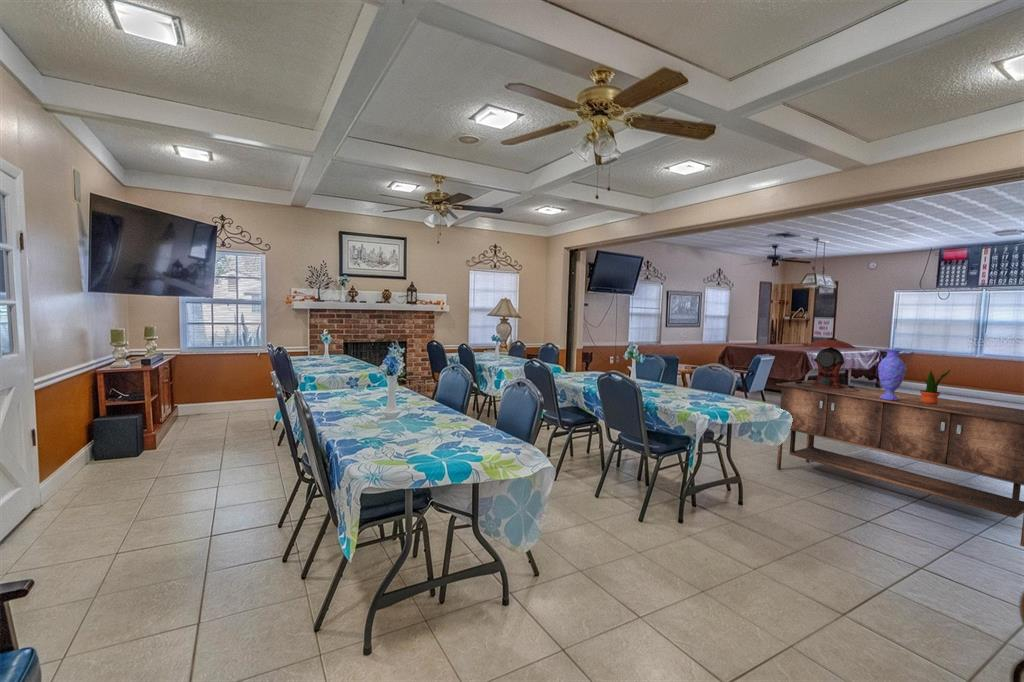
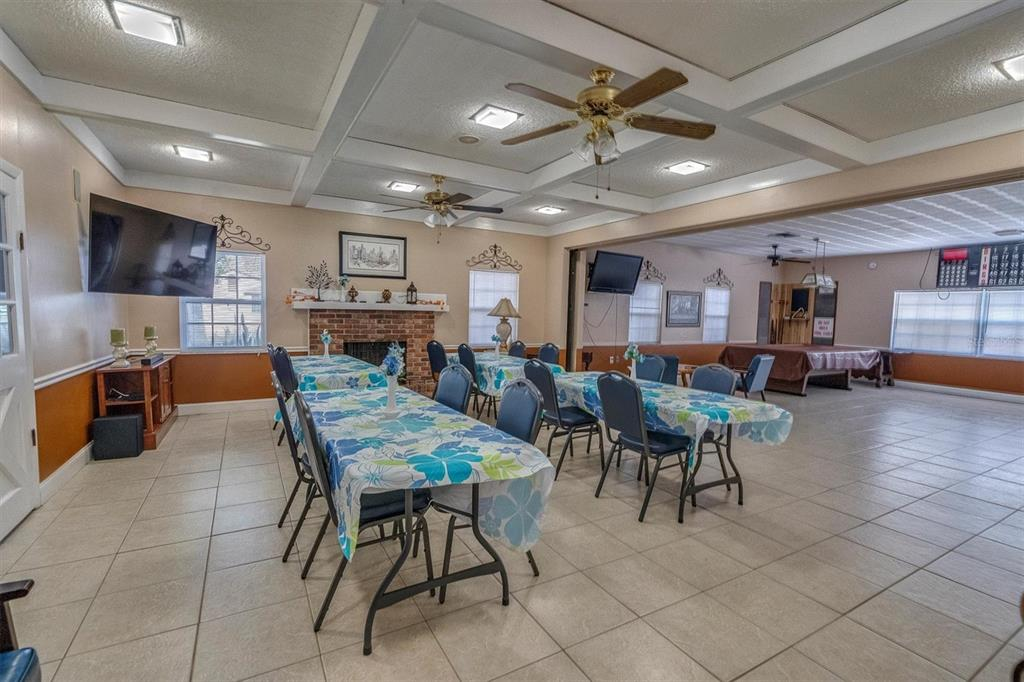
- sideboard (896, 446)
- table lamp (830, 362)
- vase (891, 374)
- potted plant (935, 384)
